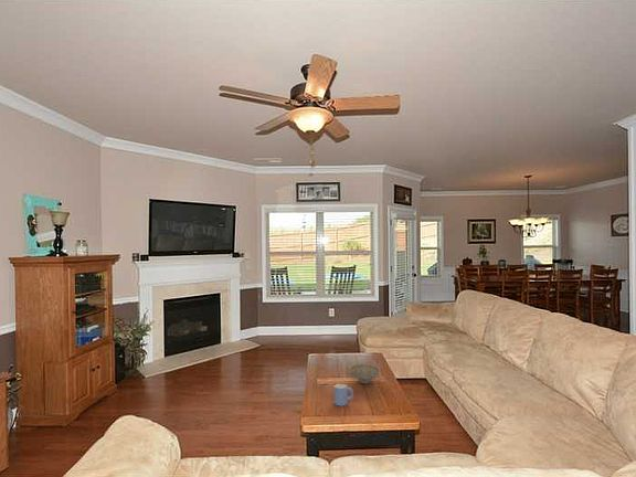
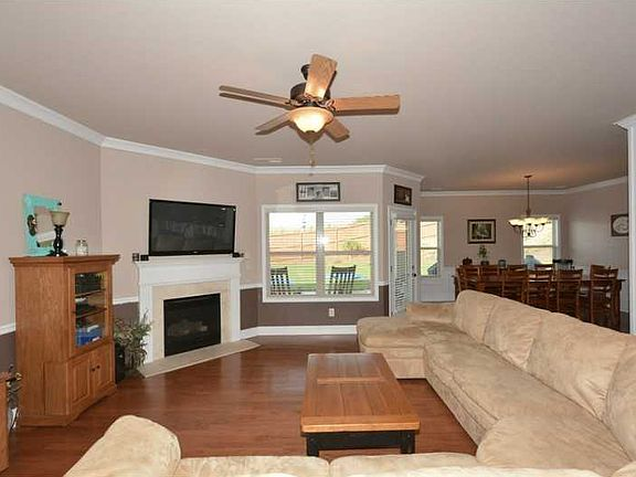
- mug (343, 394)
- decorative bowl (364, 374)
